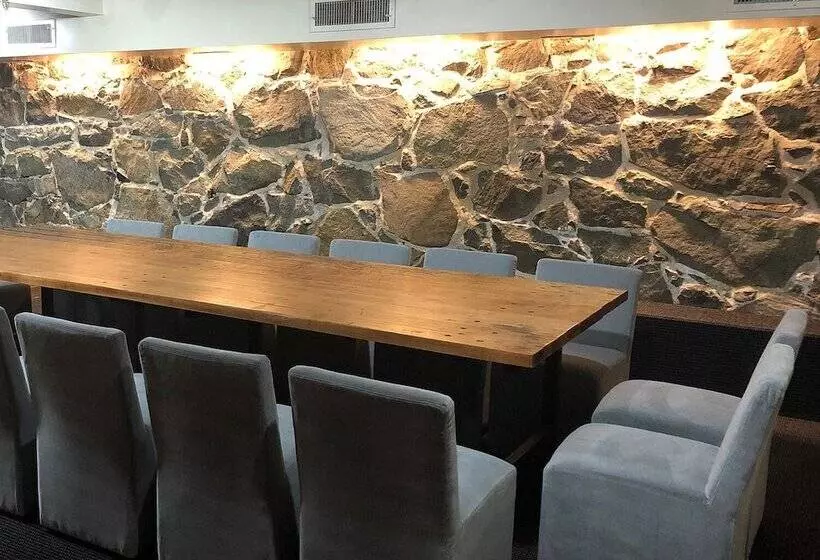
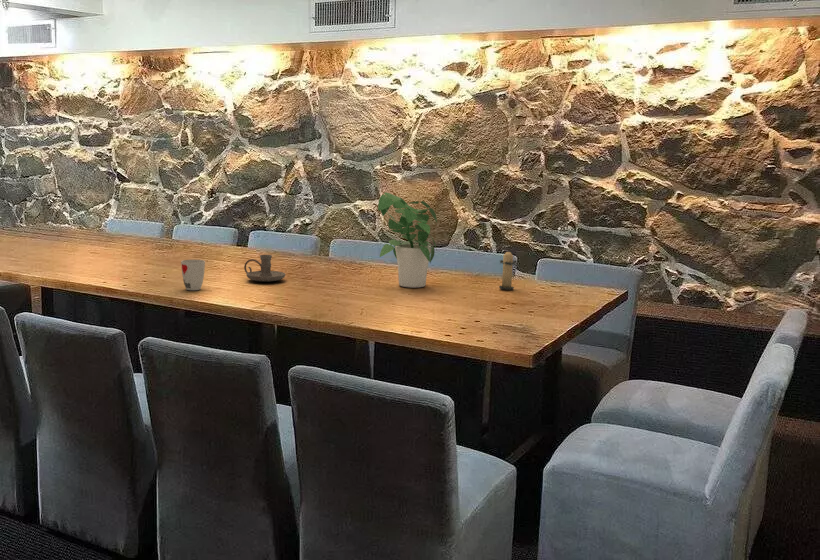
+ cup (193, 275)
+ potted plant (405, 238)
+ candle holder (262, 267)
+ candle (507, 269)
